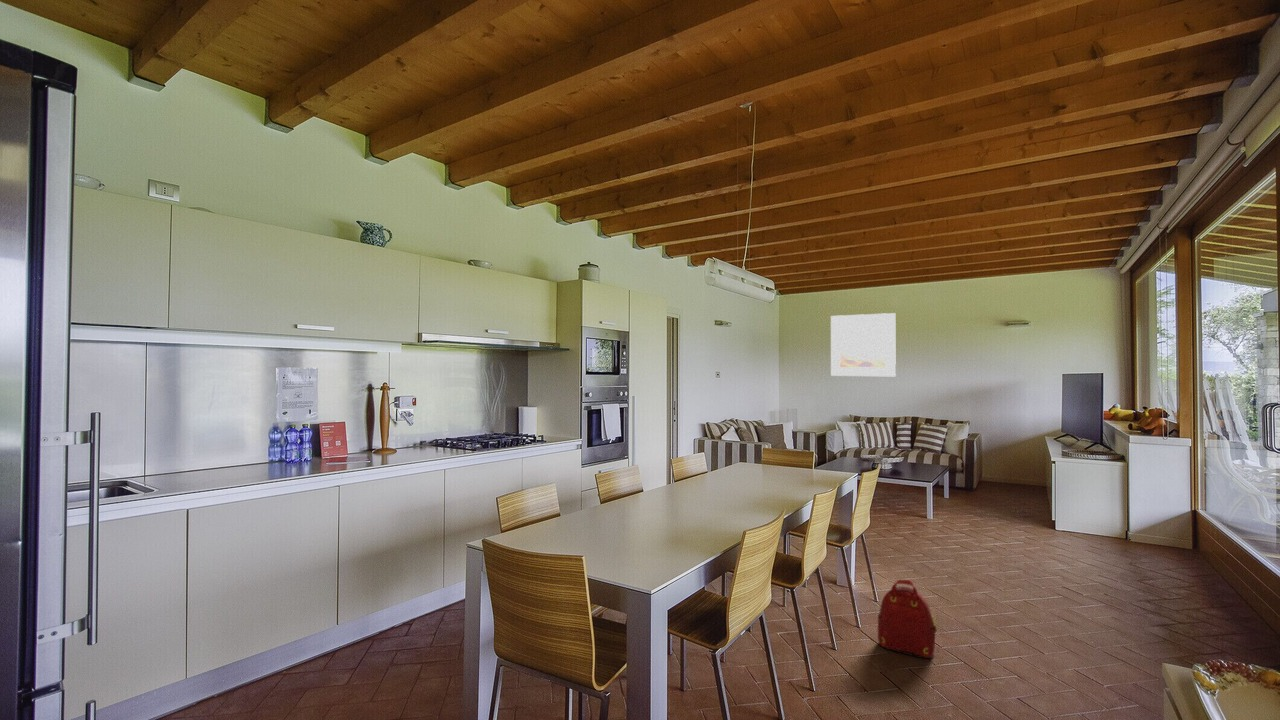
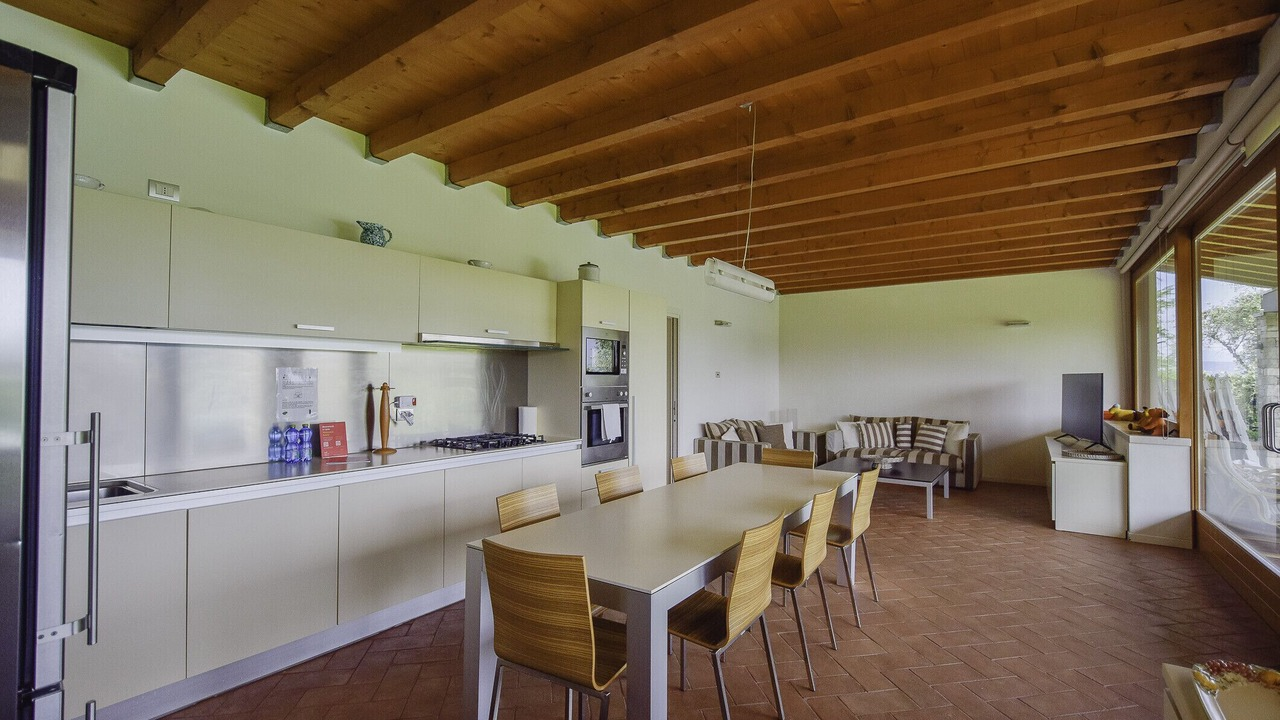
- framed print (862, 345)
- backpack (907, 612)
